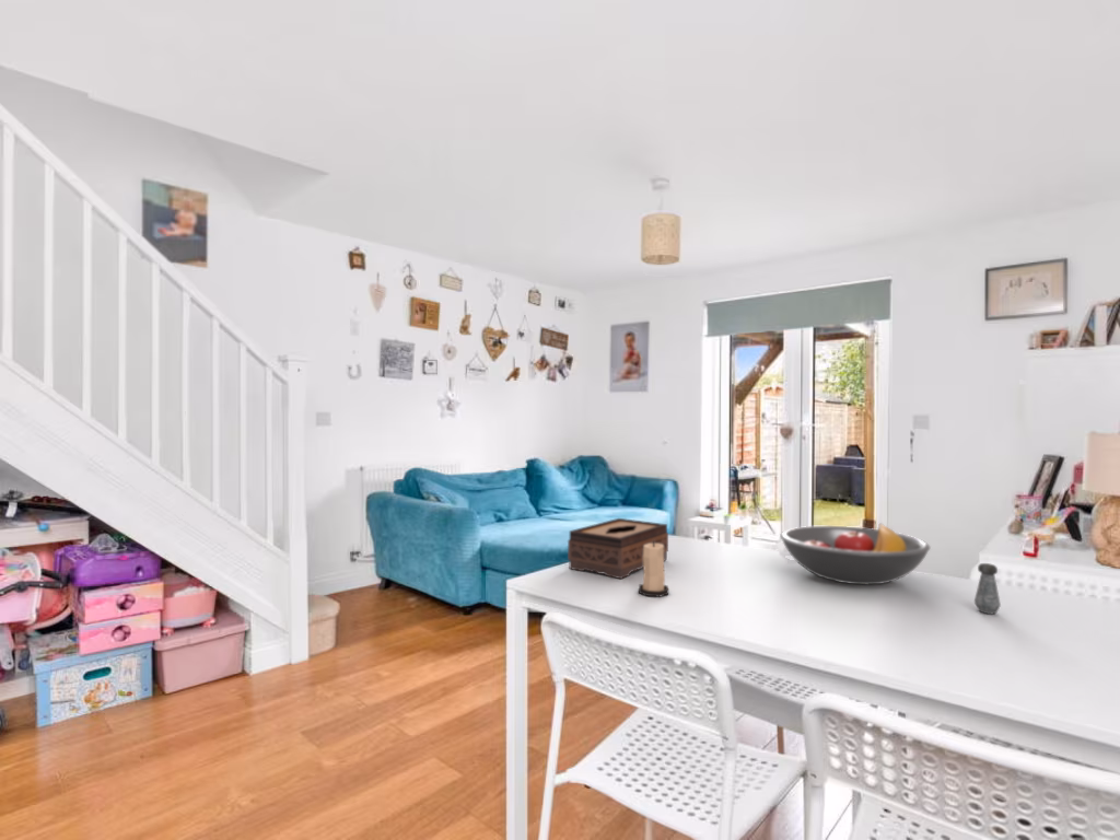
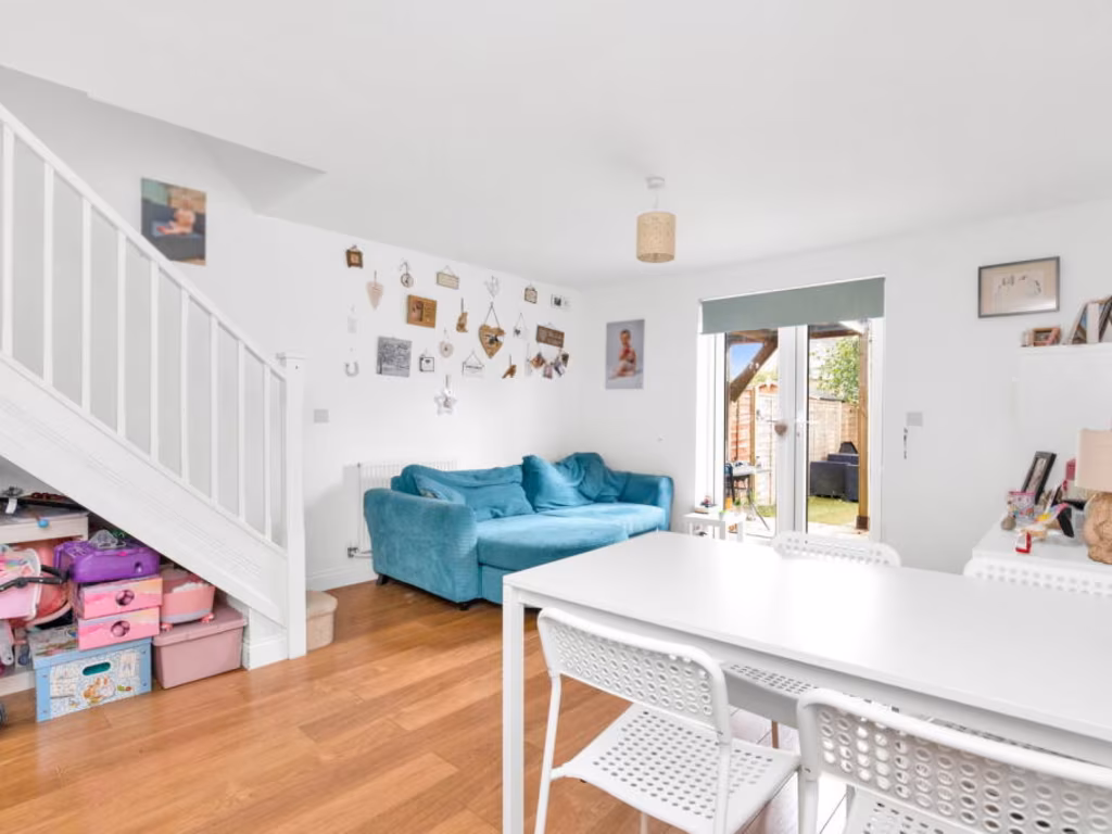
- tissue box (619, 545)
- fruit bowl (851, 552)
- candle (653, 565)
- salt shaker (987, 587)
